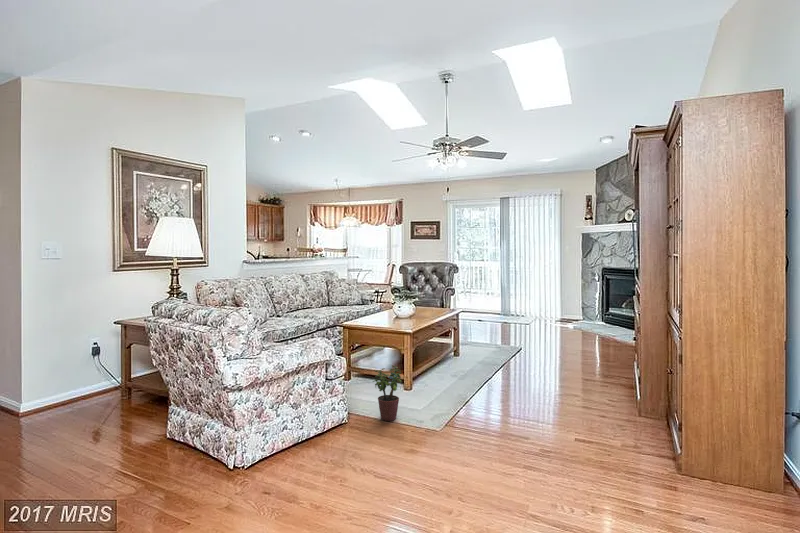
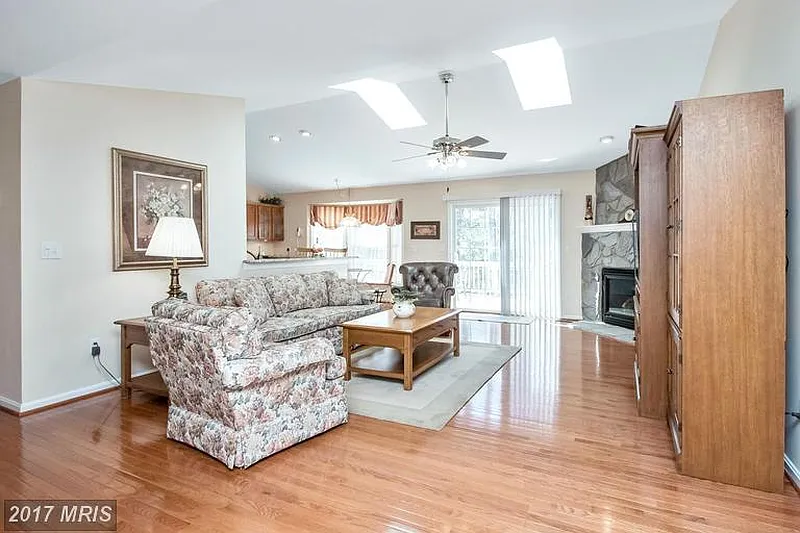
- potted plant (390, 393)
